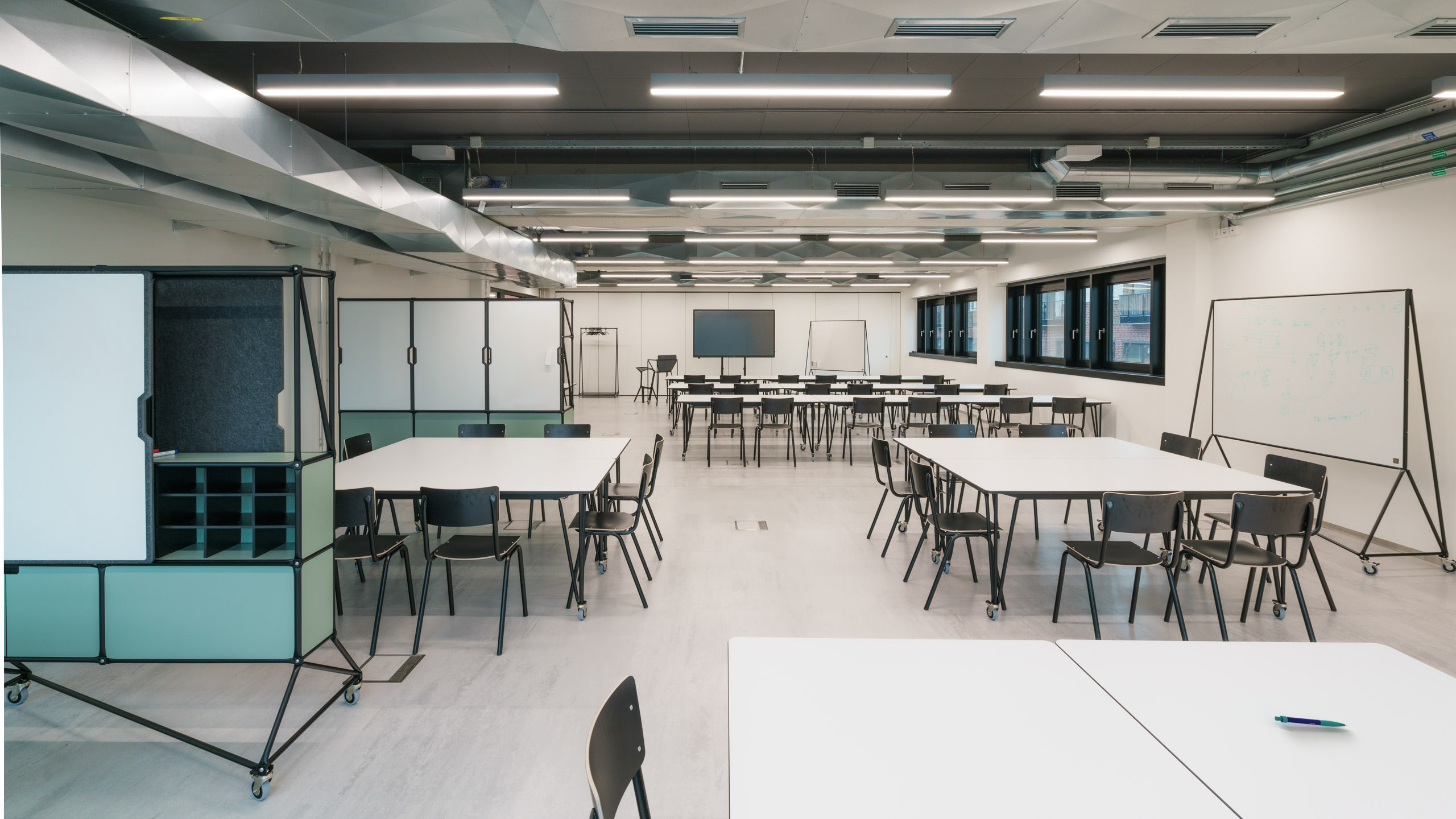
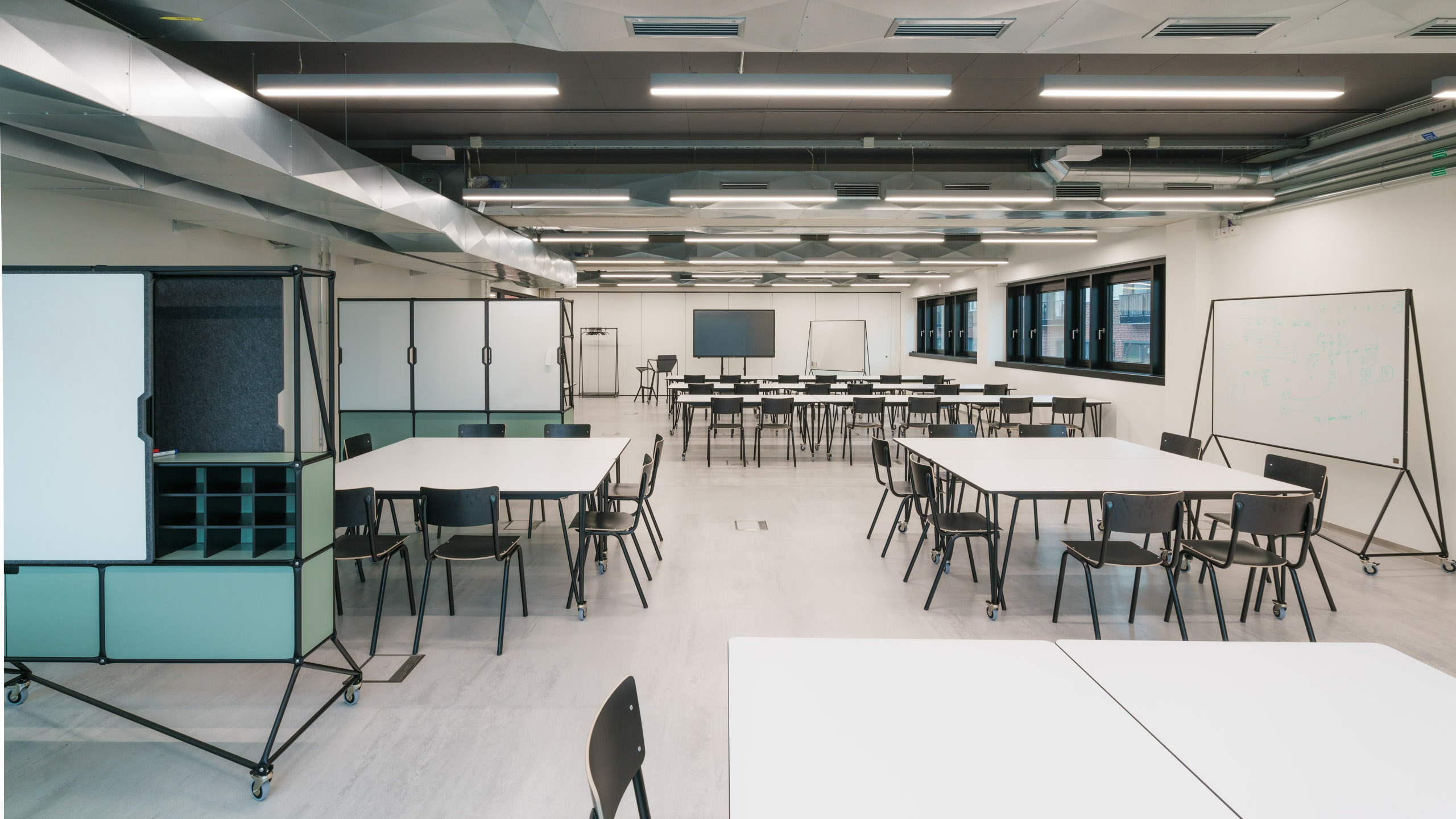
- pen (1311, 721)
